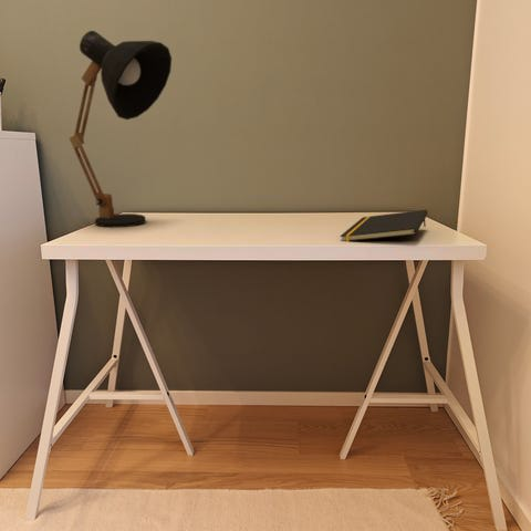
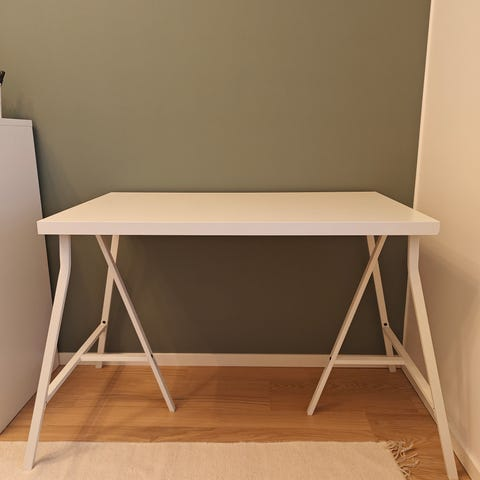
- notepad (386, 225)
- desk lamp (121, 117)
